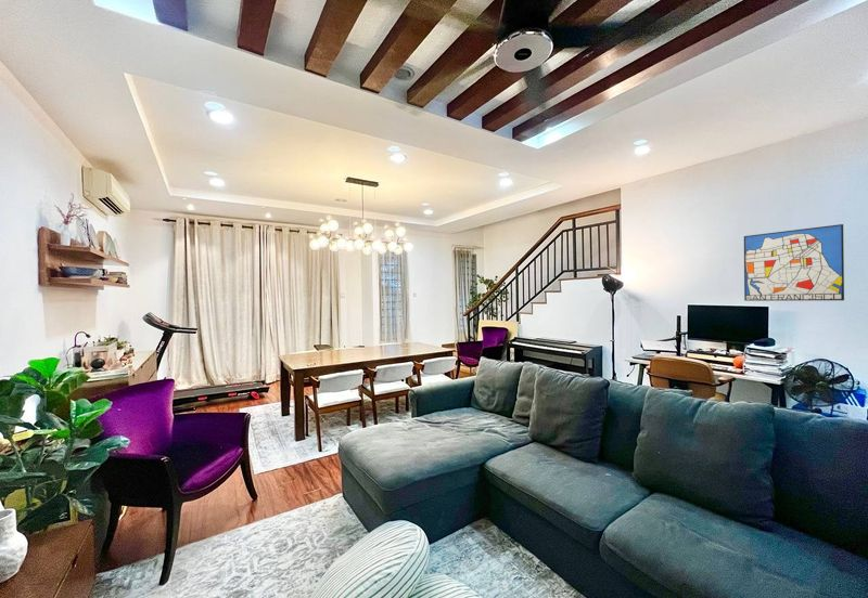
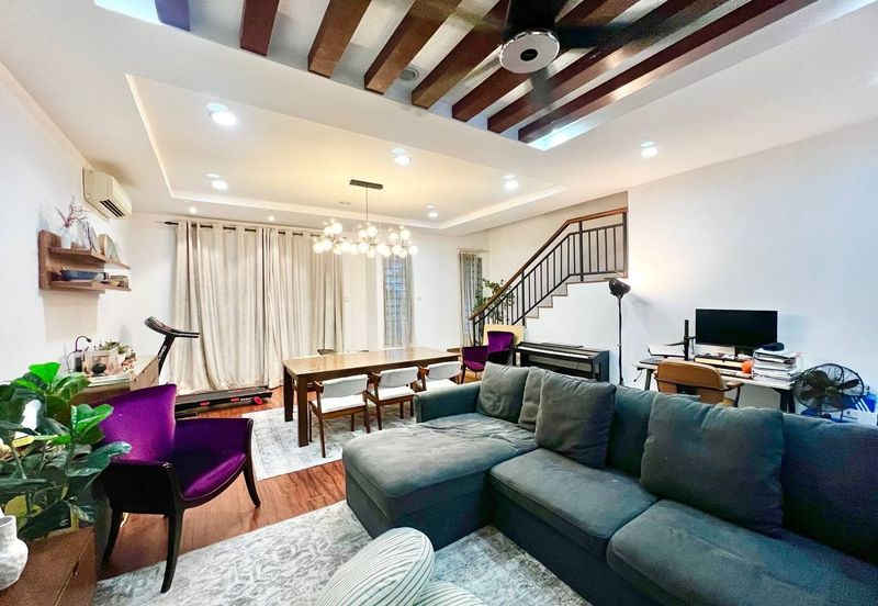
- wall art (789, 265)
